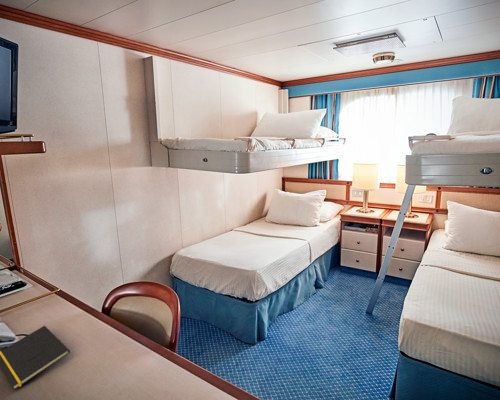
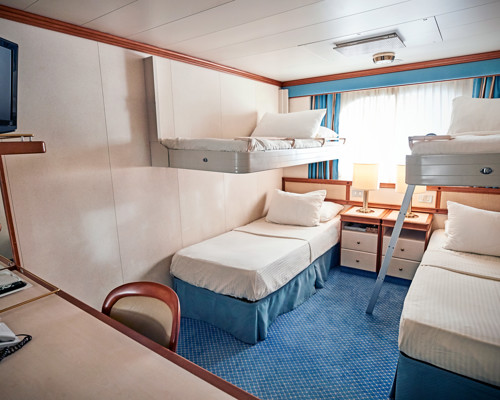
- notepad (31, 353)
